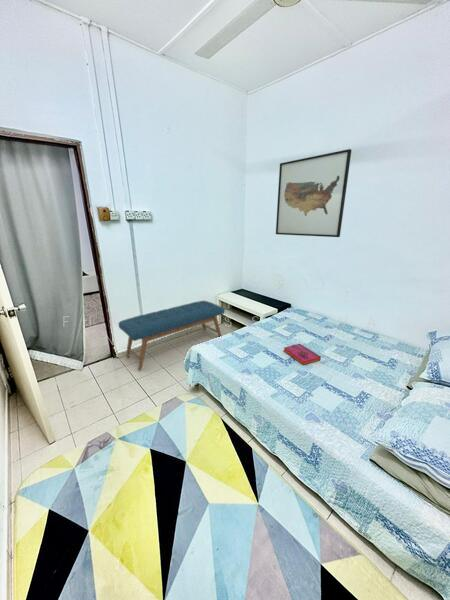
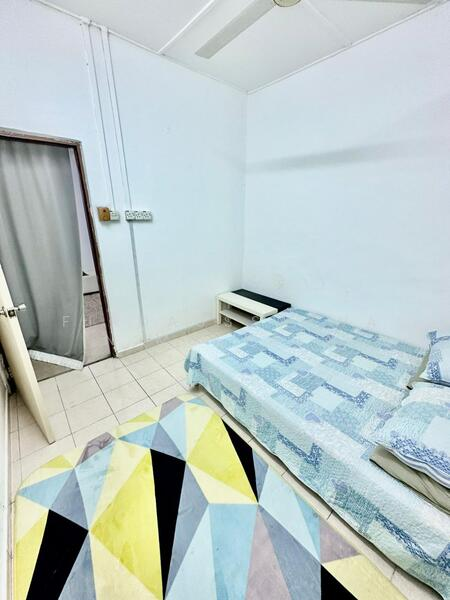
- bench (176, 329)
- hardback book (301, 353)
- wall art (308, 198)
